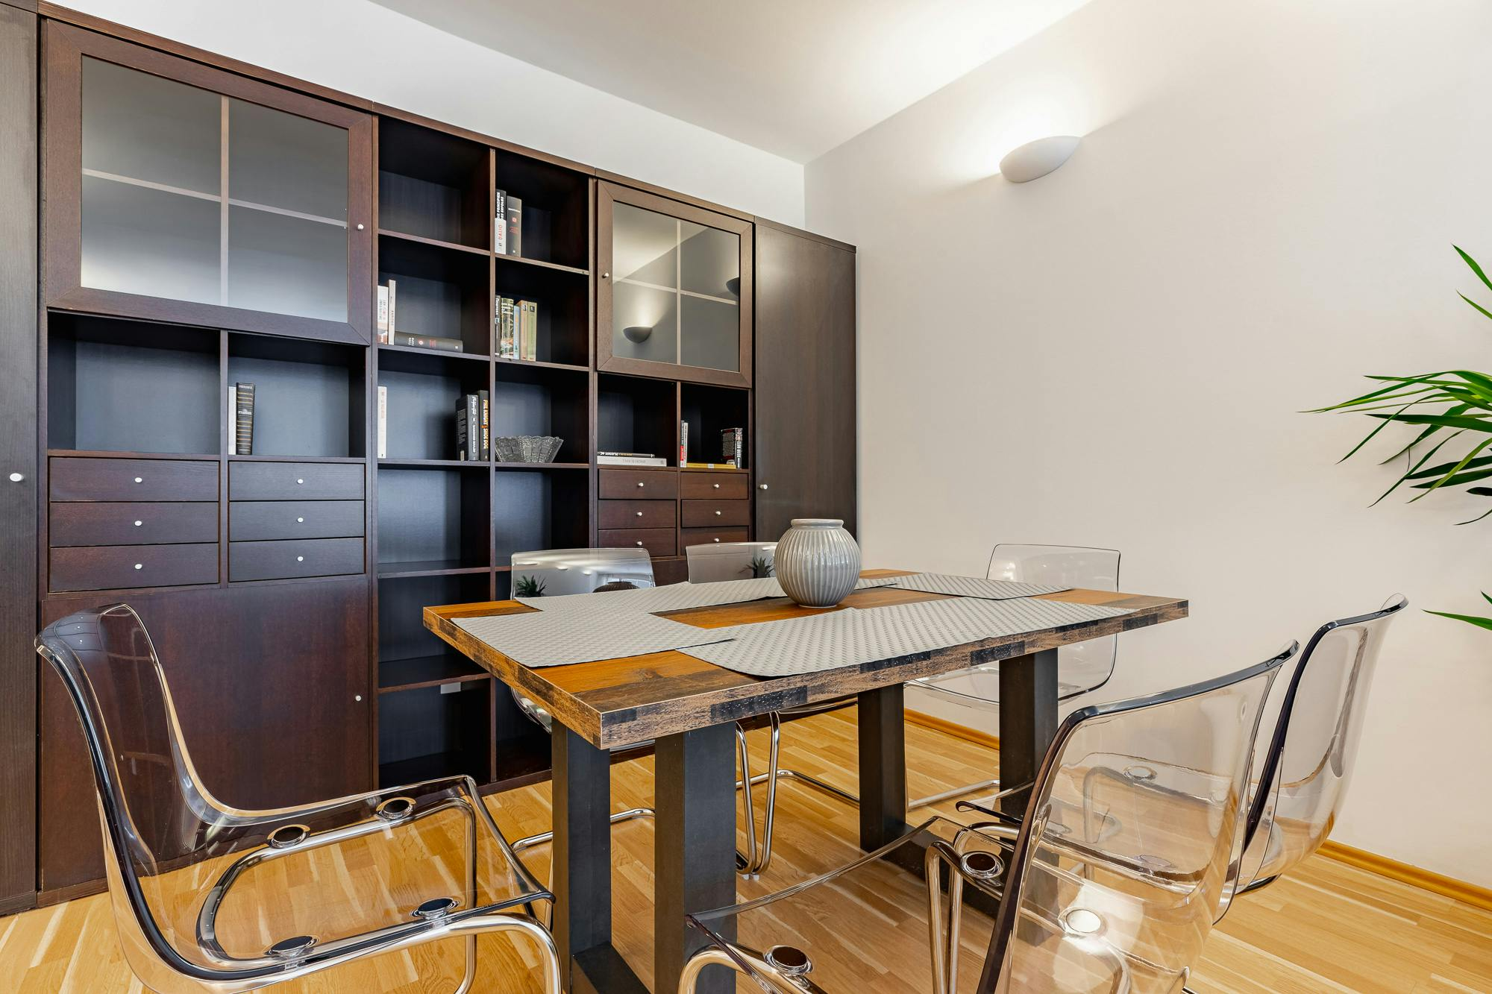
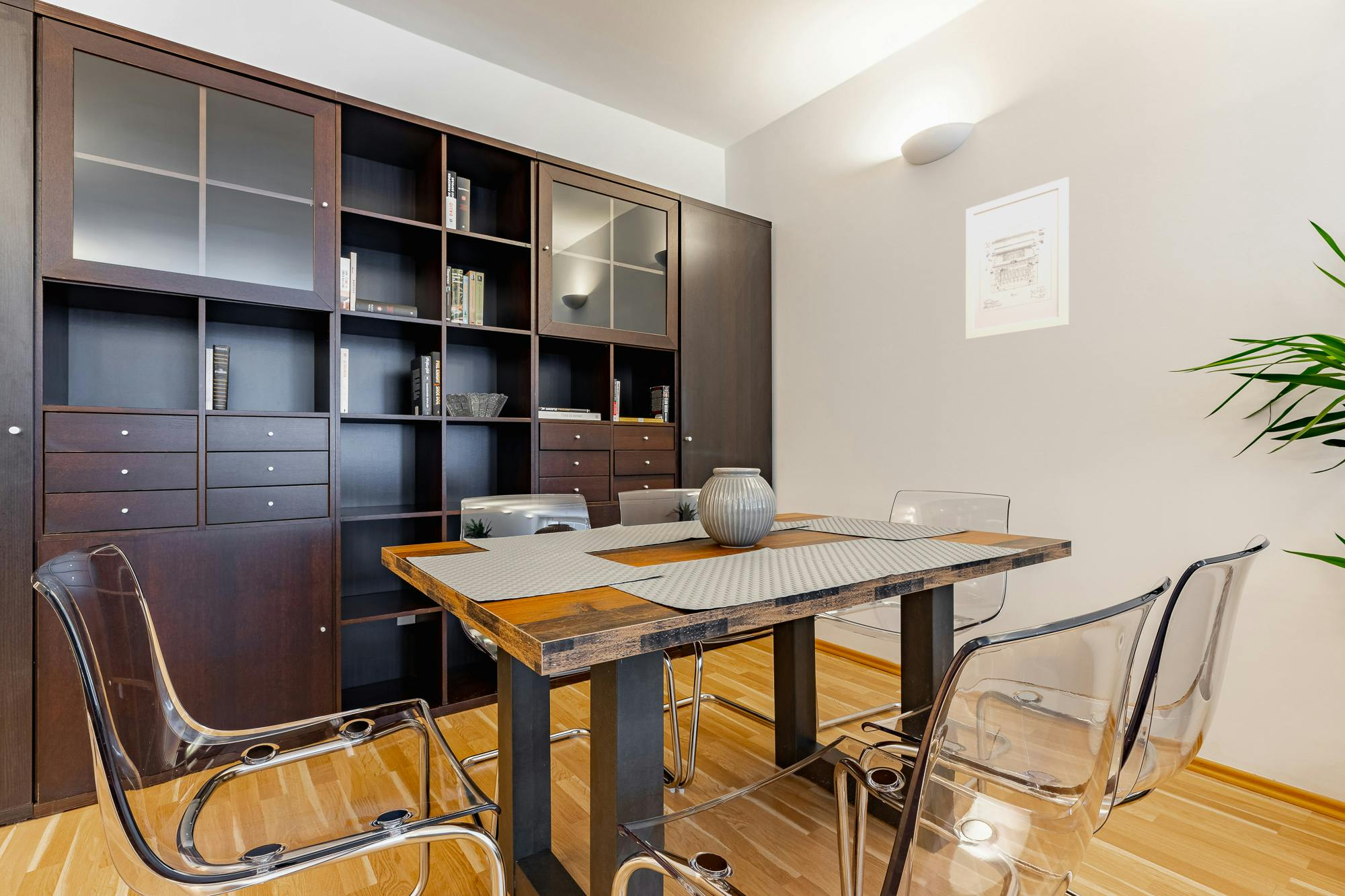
+ wall art (1013, 263)
